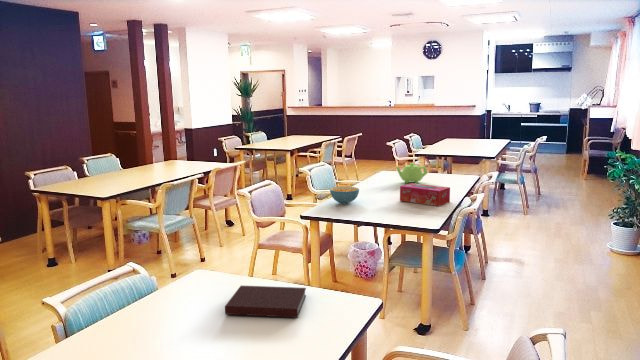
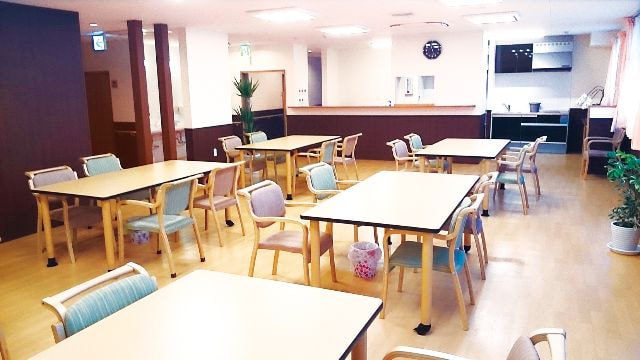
- teapot (411, 172)
- tissue box (424, 194)
- cereal bowl (344, 196)
- notebook (267, 300)
